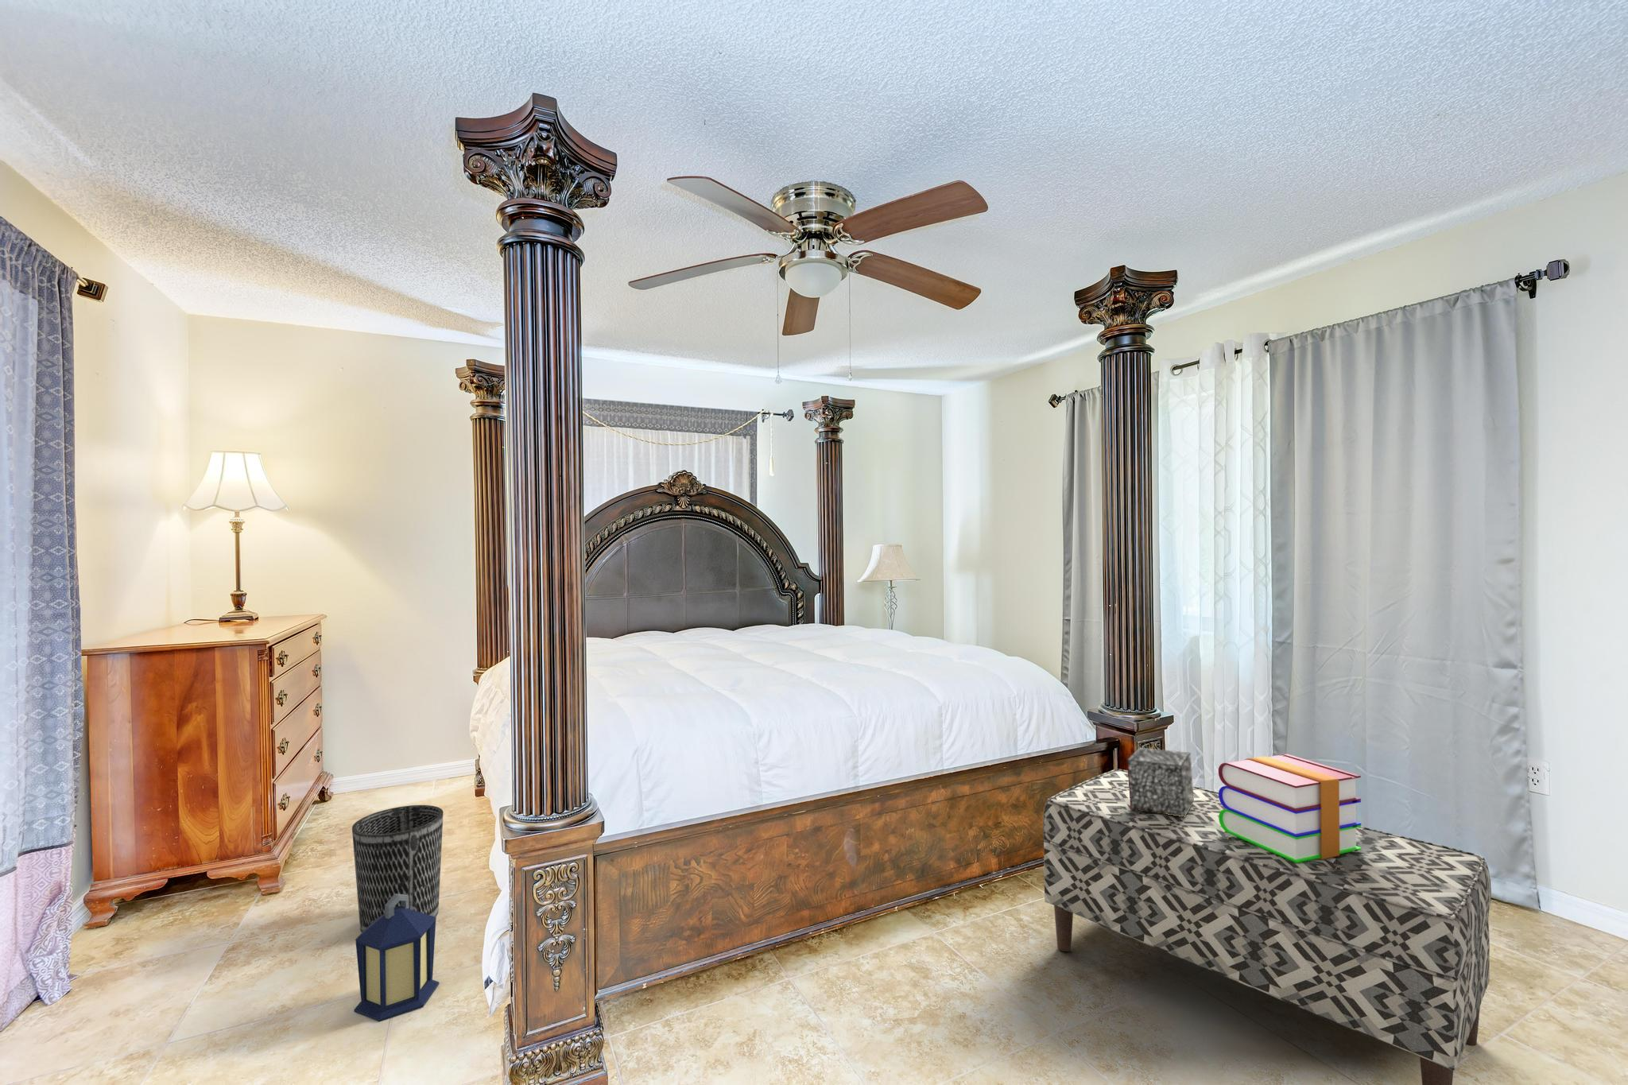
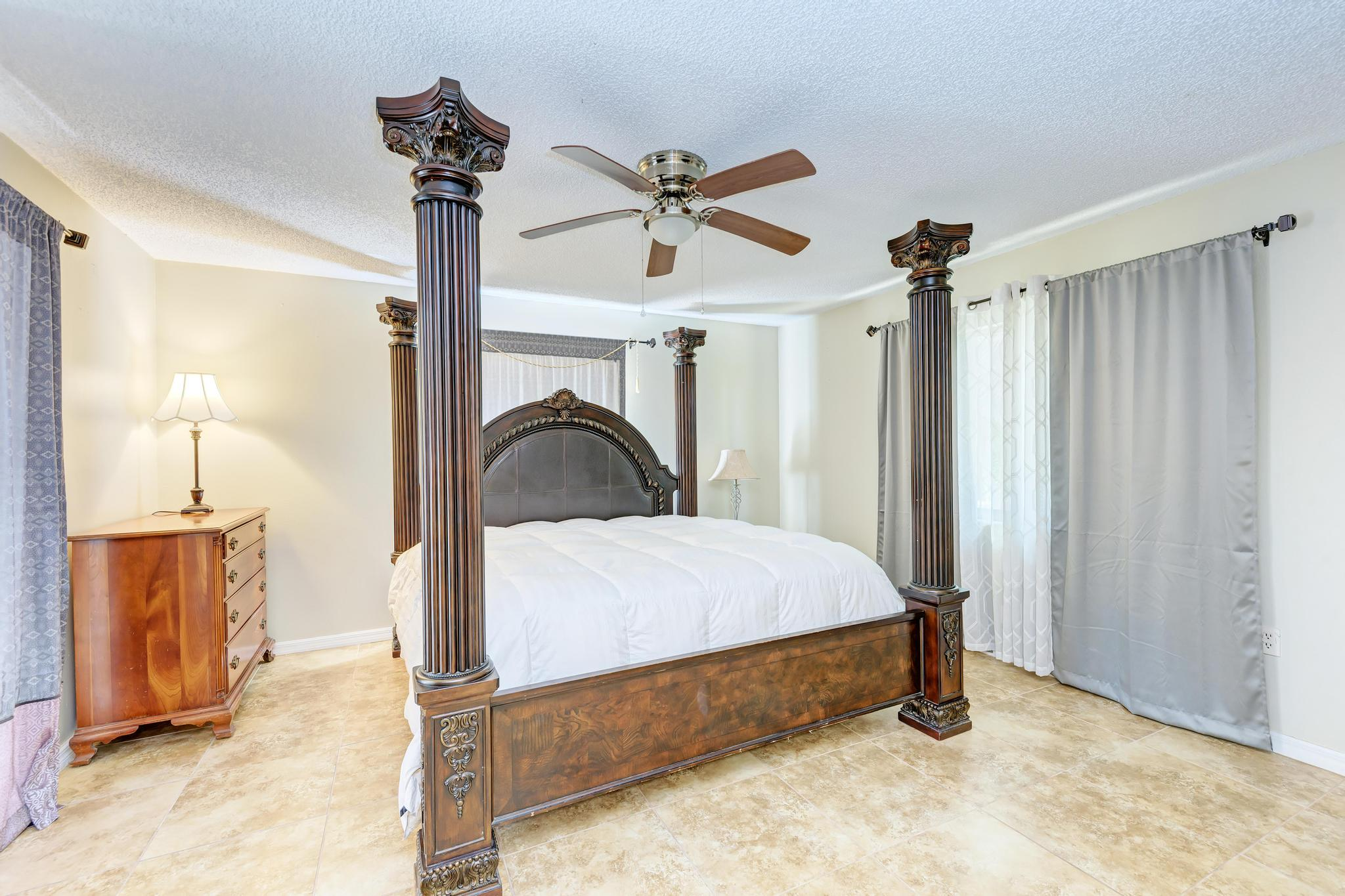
- bench (1242, 907)
- books (1284, 802)
- decorative box (1162, 781)
- lantern (397, 945)
- wastebasket (399, 868)
